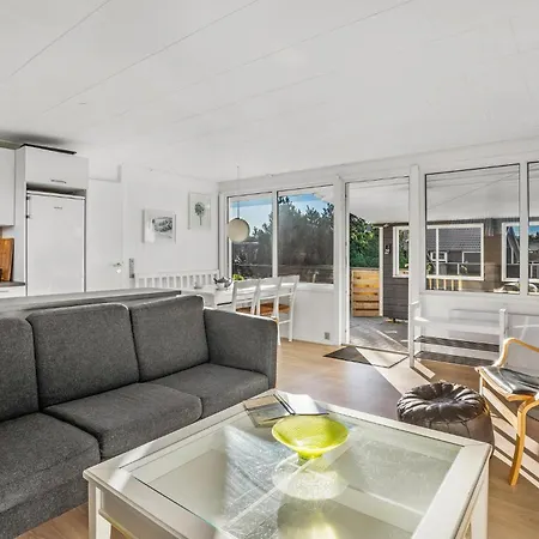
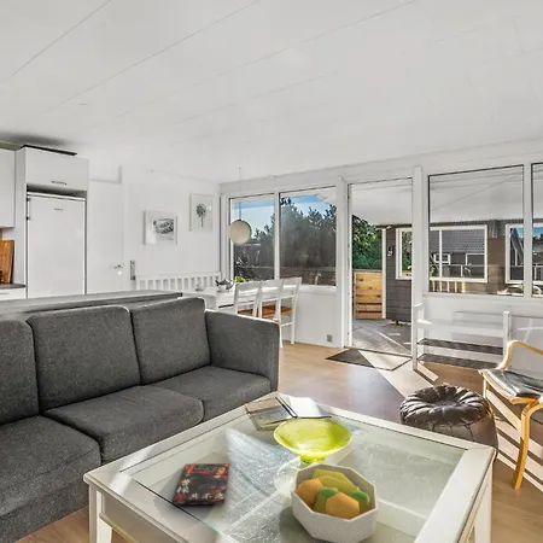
+ book (203, 481)
+ fruit bowl (333, 496)
